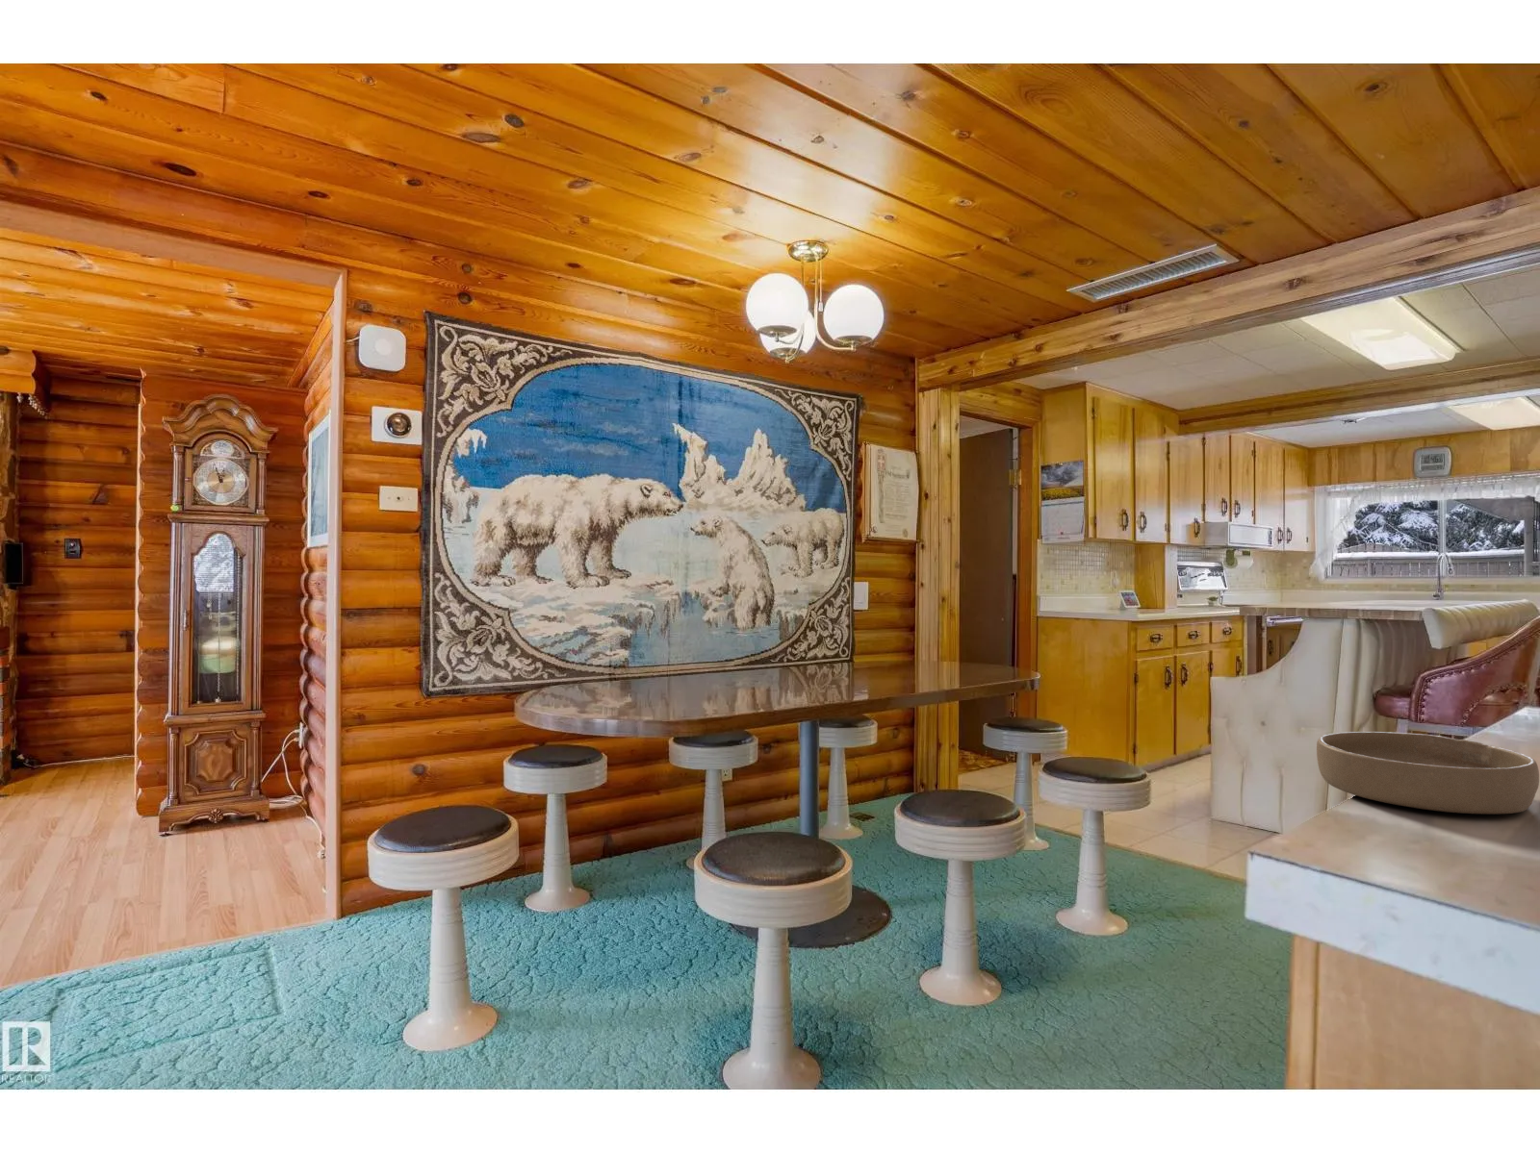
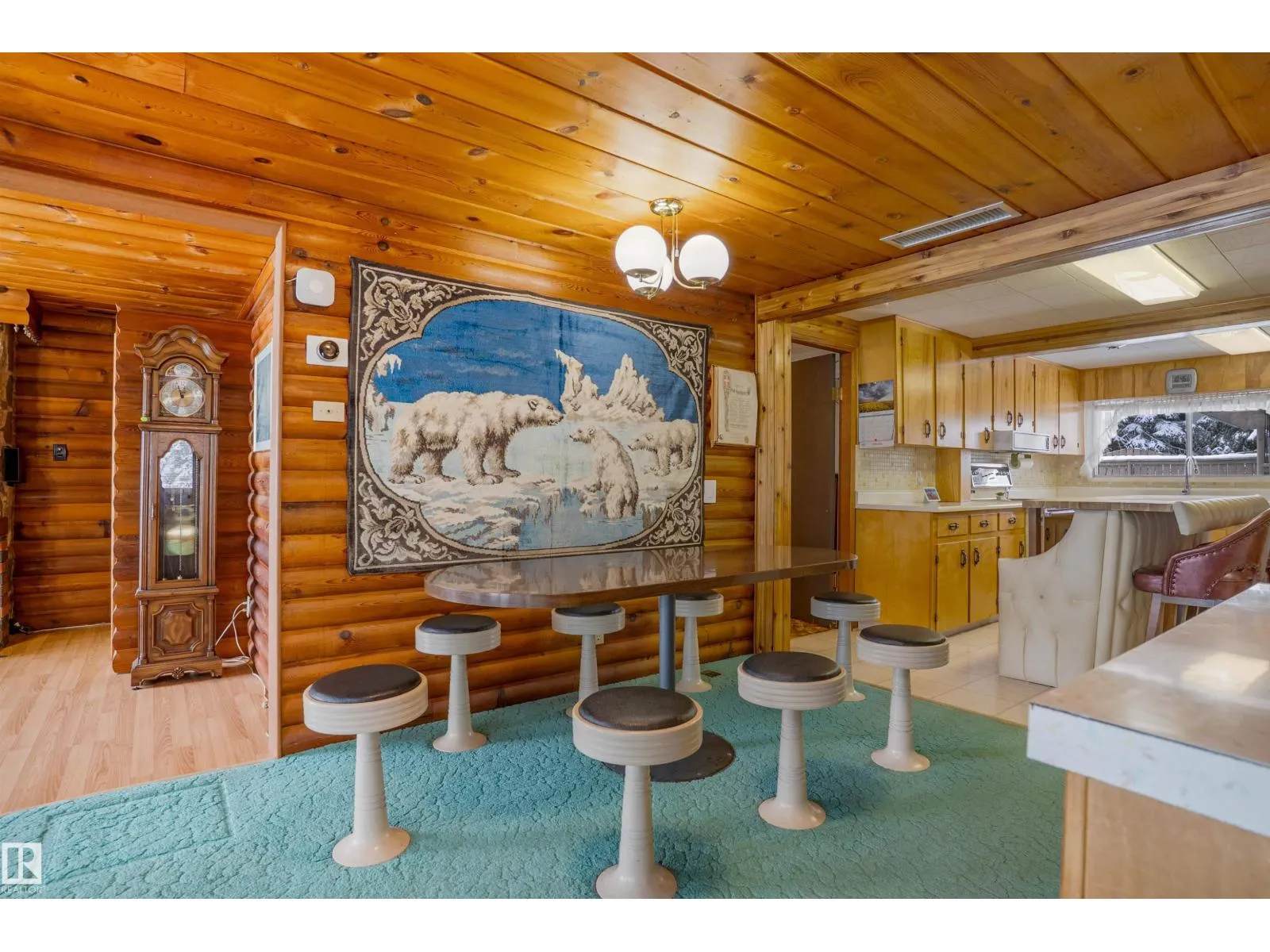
- bowl (1420, 770)
